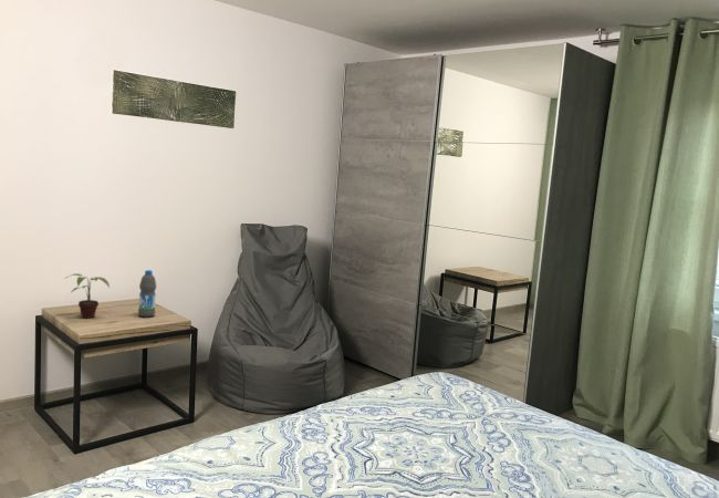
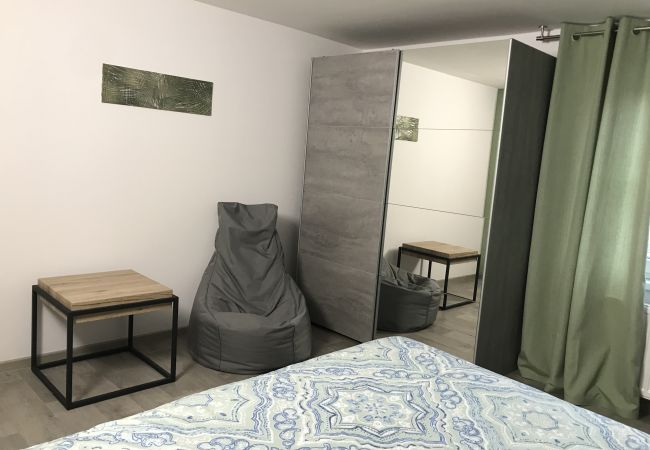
- potted plant (86, 294)
- water bottle (147, 292)
